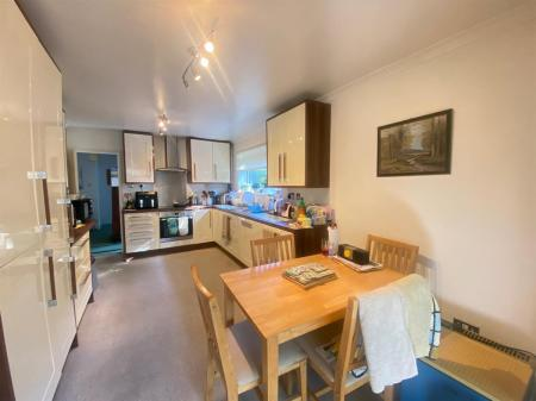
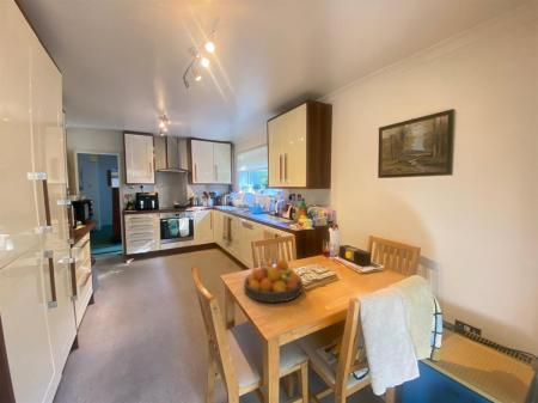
+ fruit bowl (273, 275)
